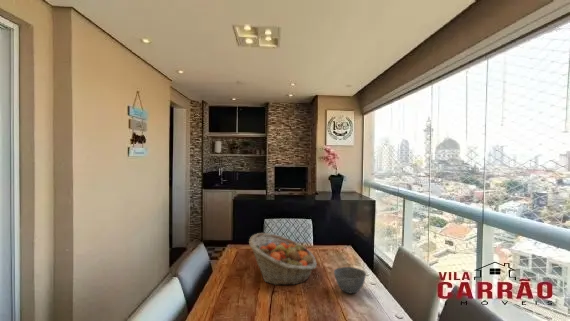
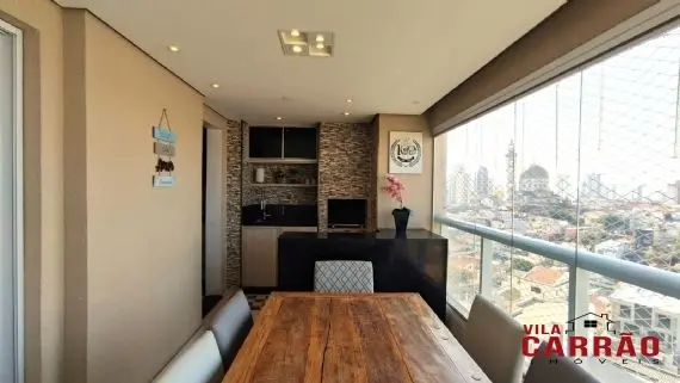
- fruit basket (282, 256)
- bowl (349, 281)
